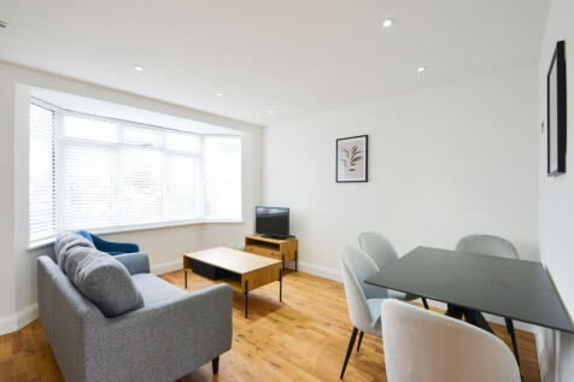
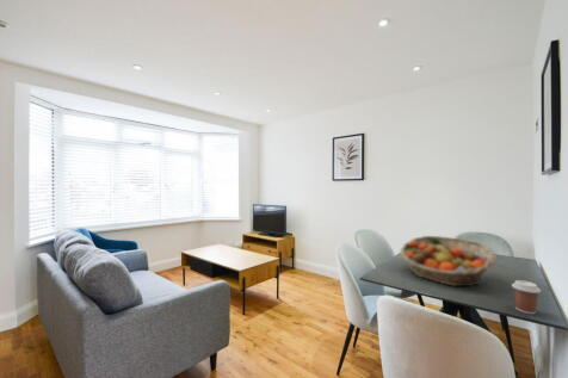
+ coffee cup (525, 296)
+ fruit basket (443, 258)
